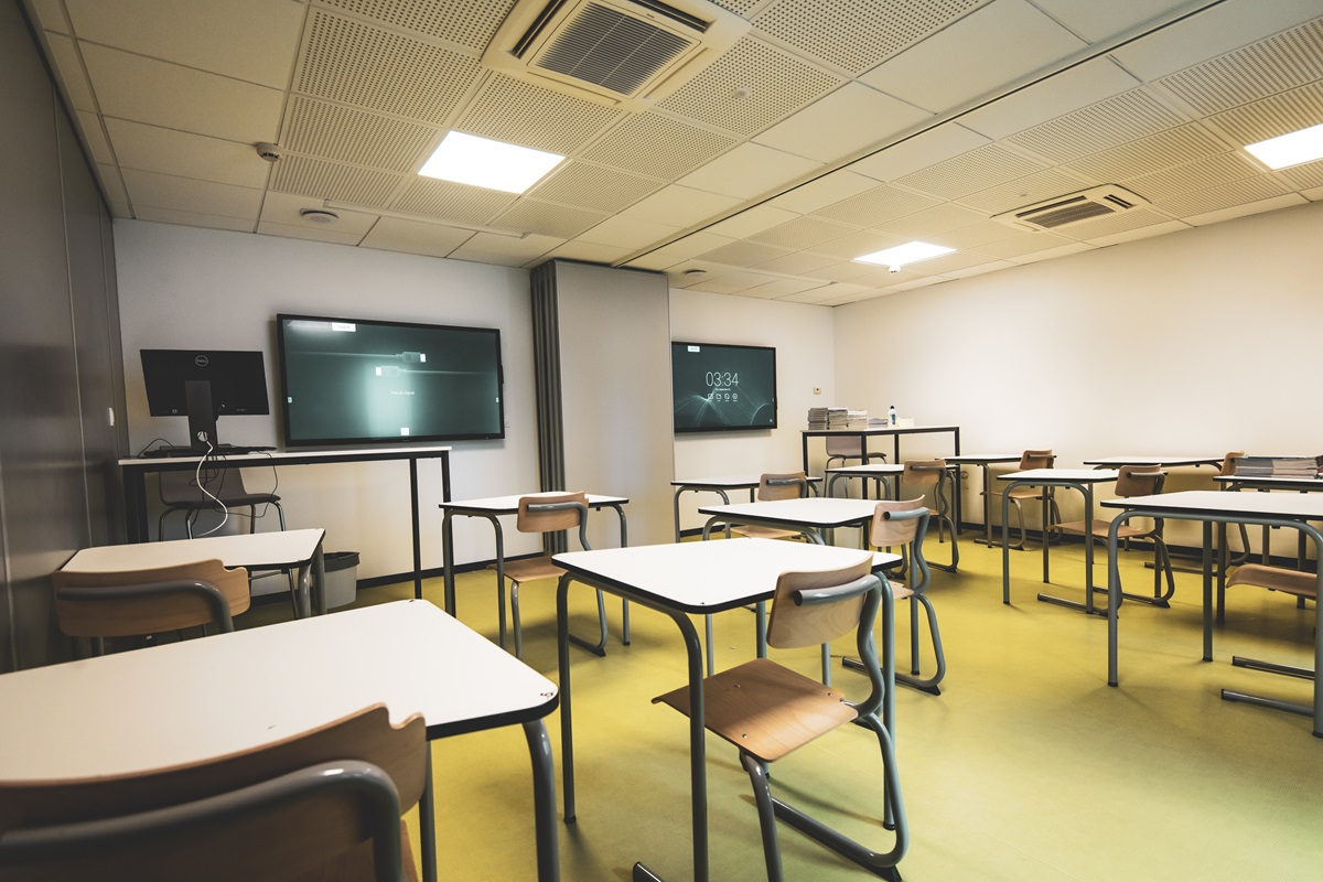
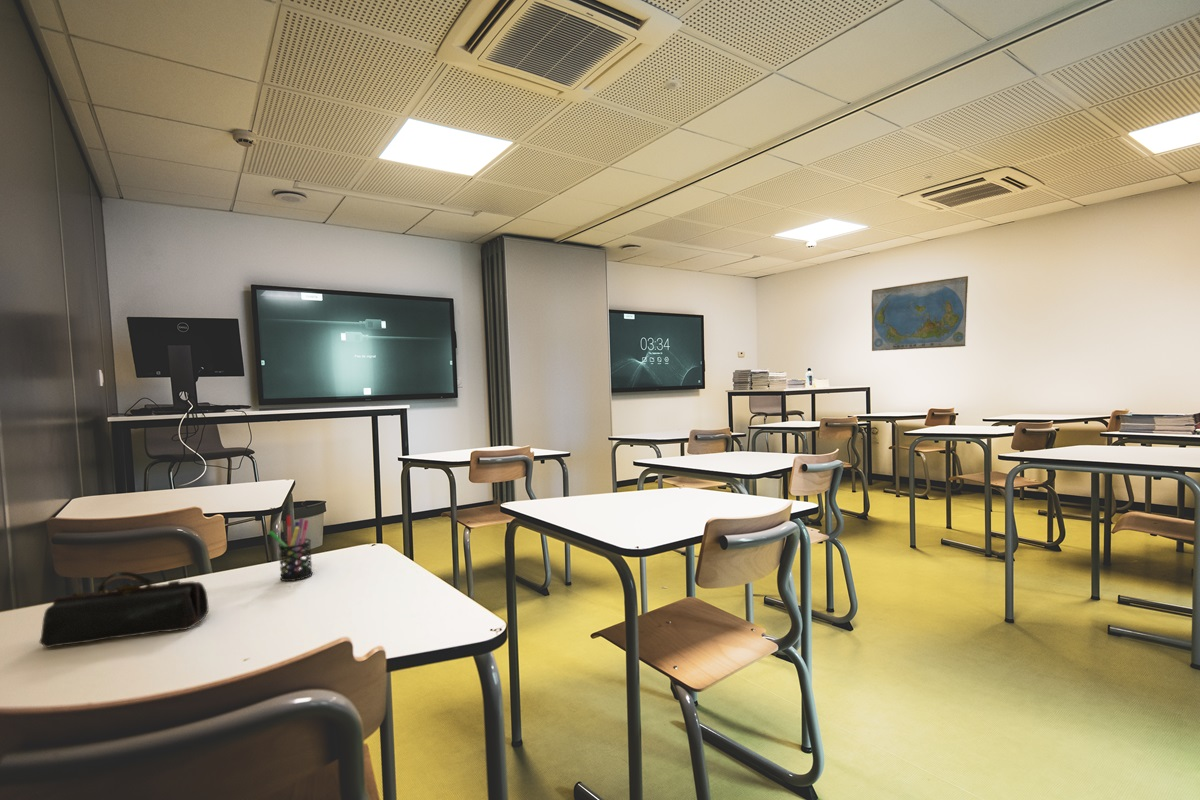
+ pencil case (128, 600)
+ pen holder (290, 547)
+ world map (916, 316)
